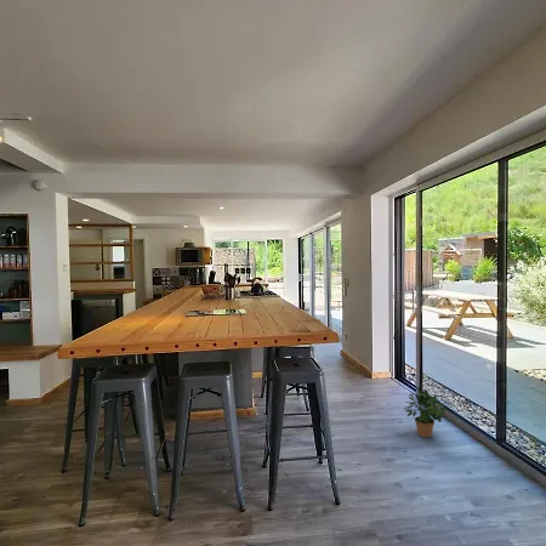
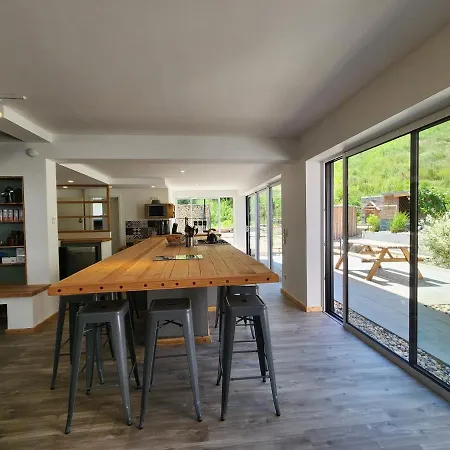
- potted plant (426, 413)
